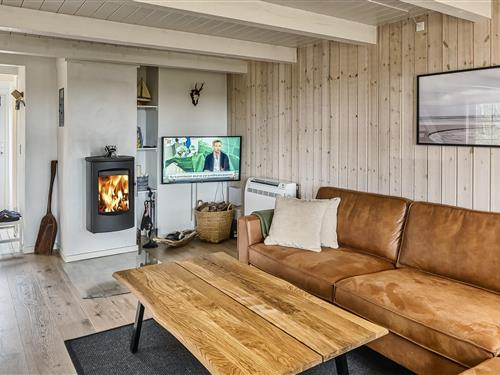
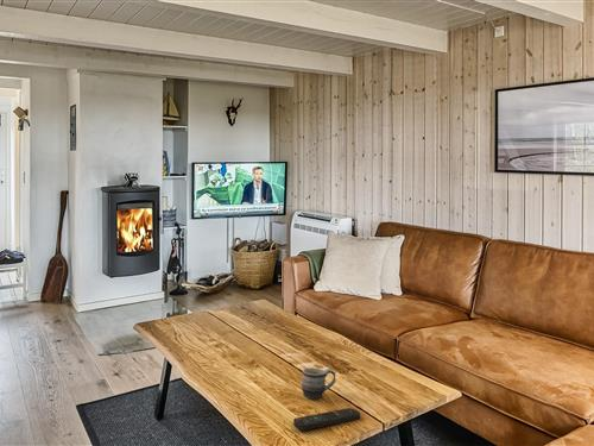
+ remote control (327, 417)
+ mug (317, 382)
